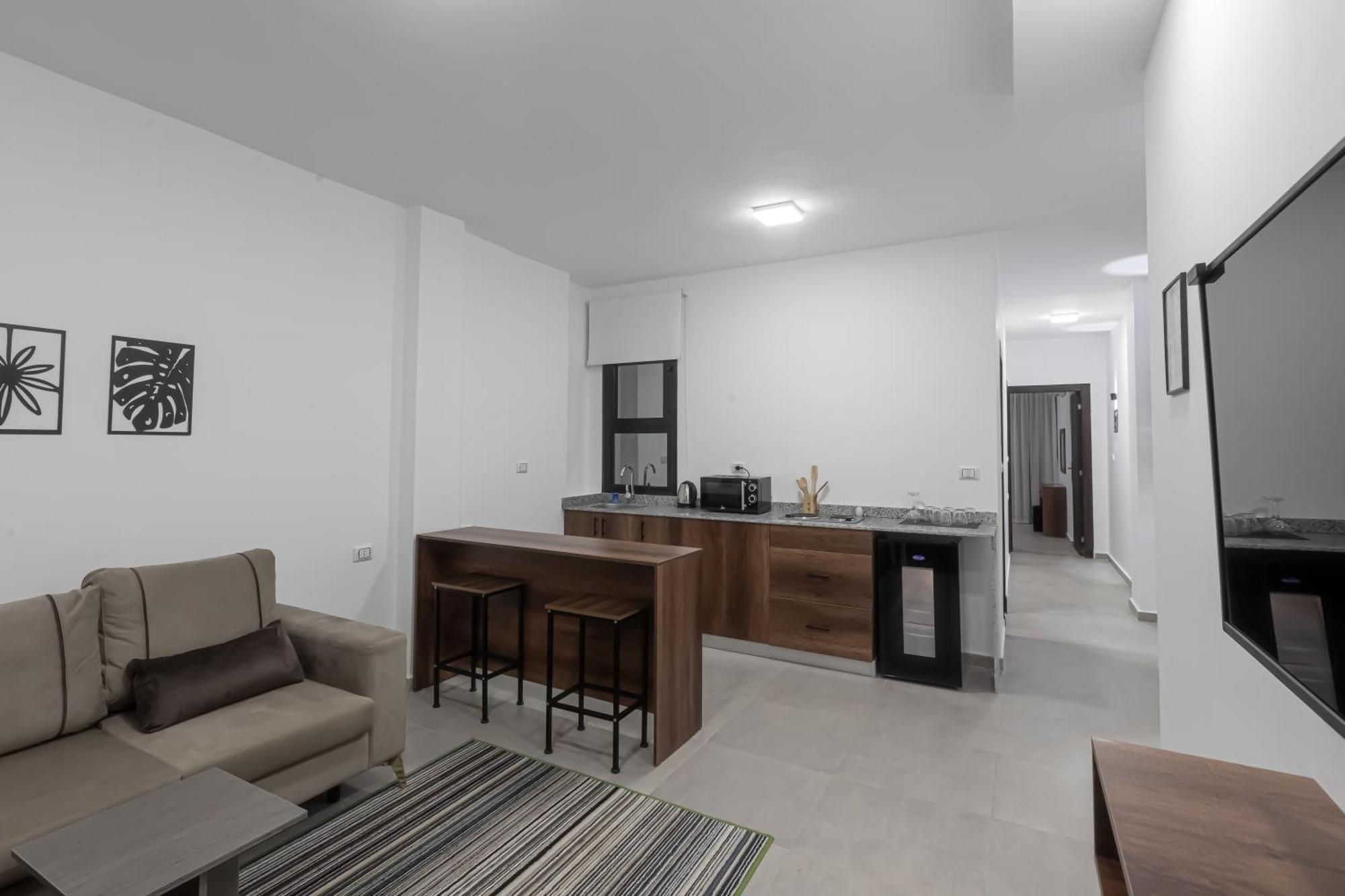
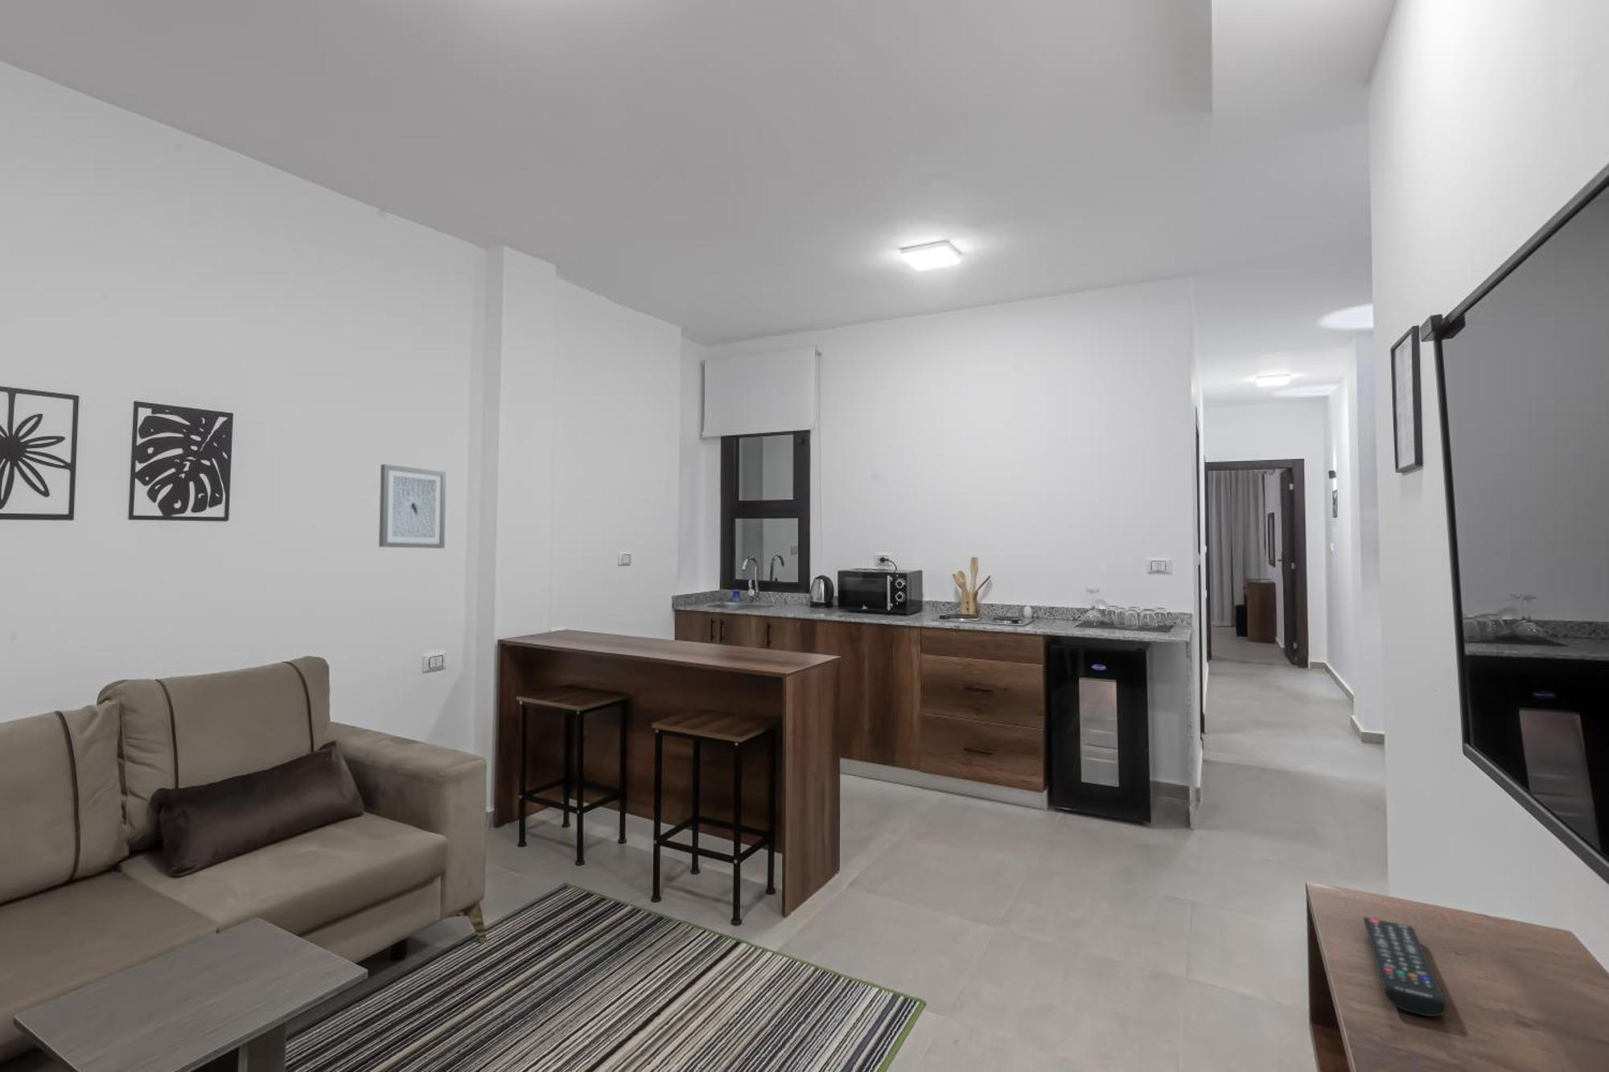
+ remote control (1400, 961)
+ wall art (414, 507)
